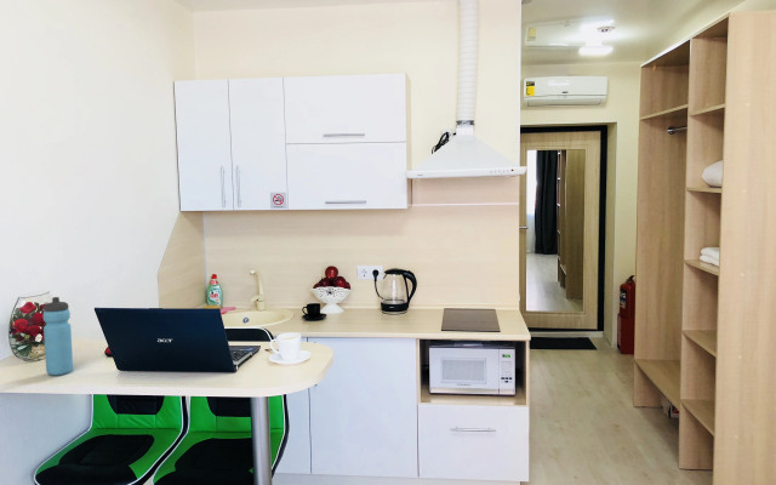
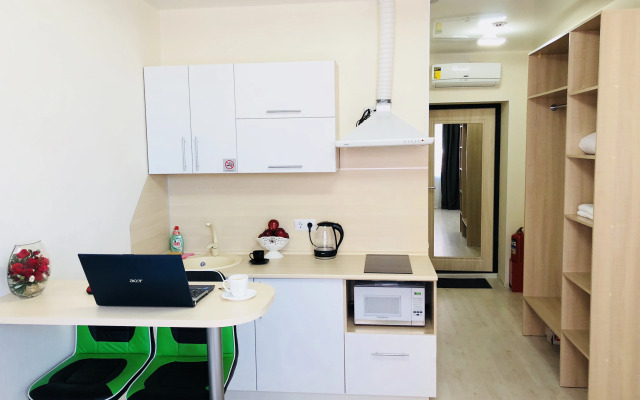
- water bottle (57, 335)
